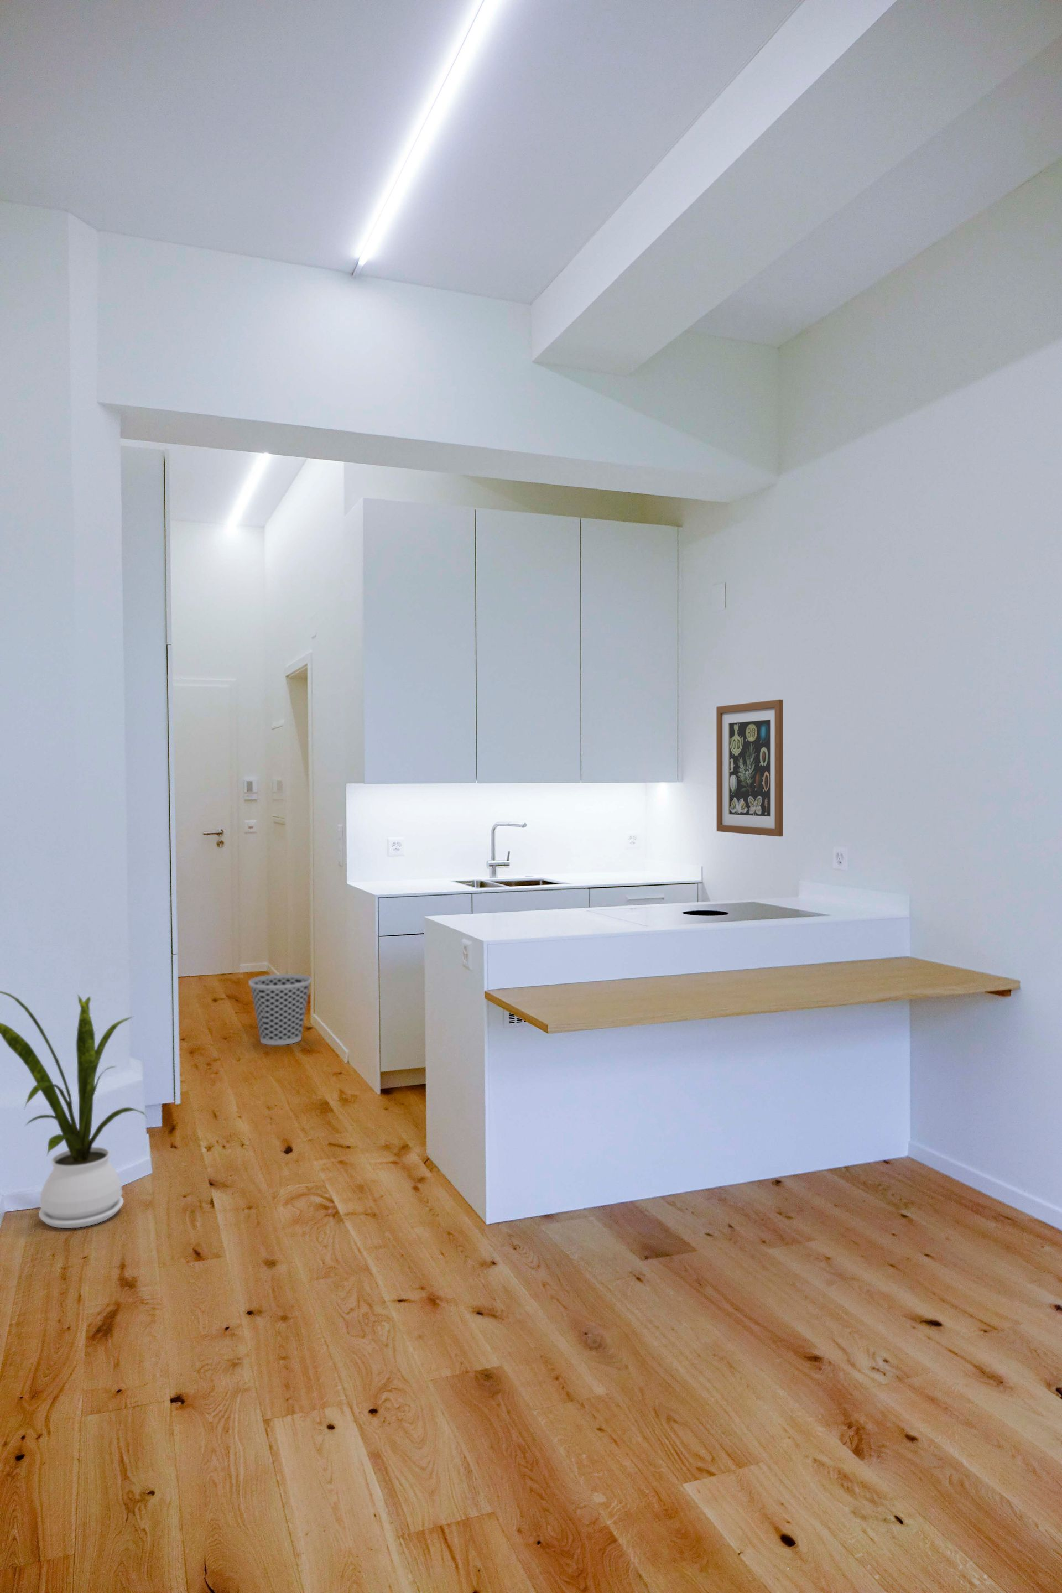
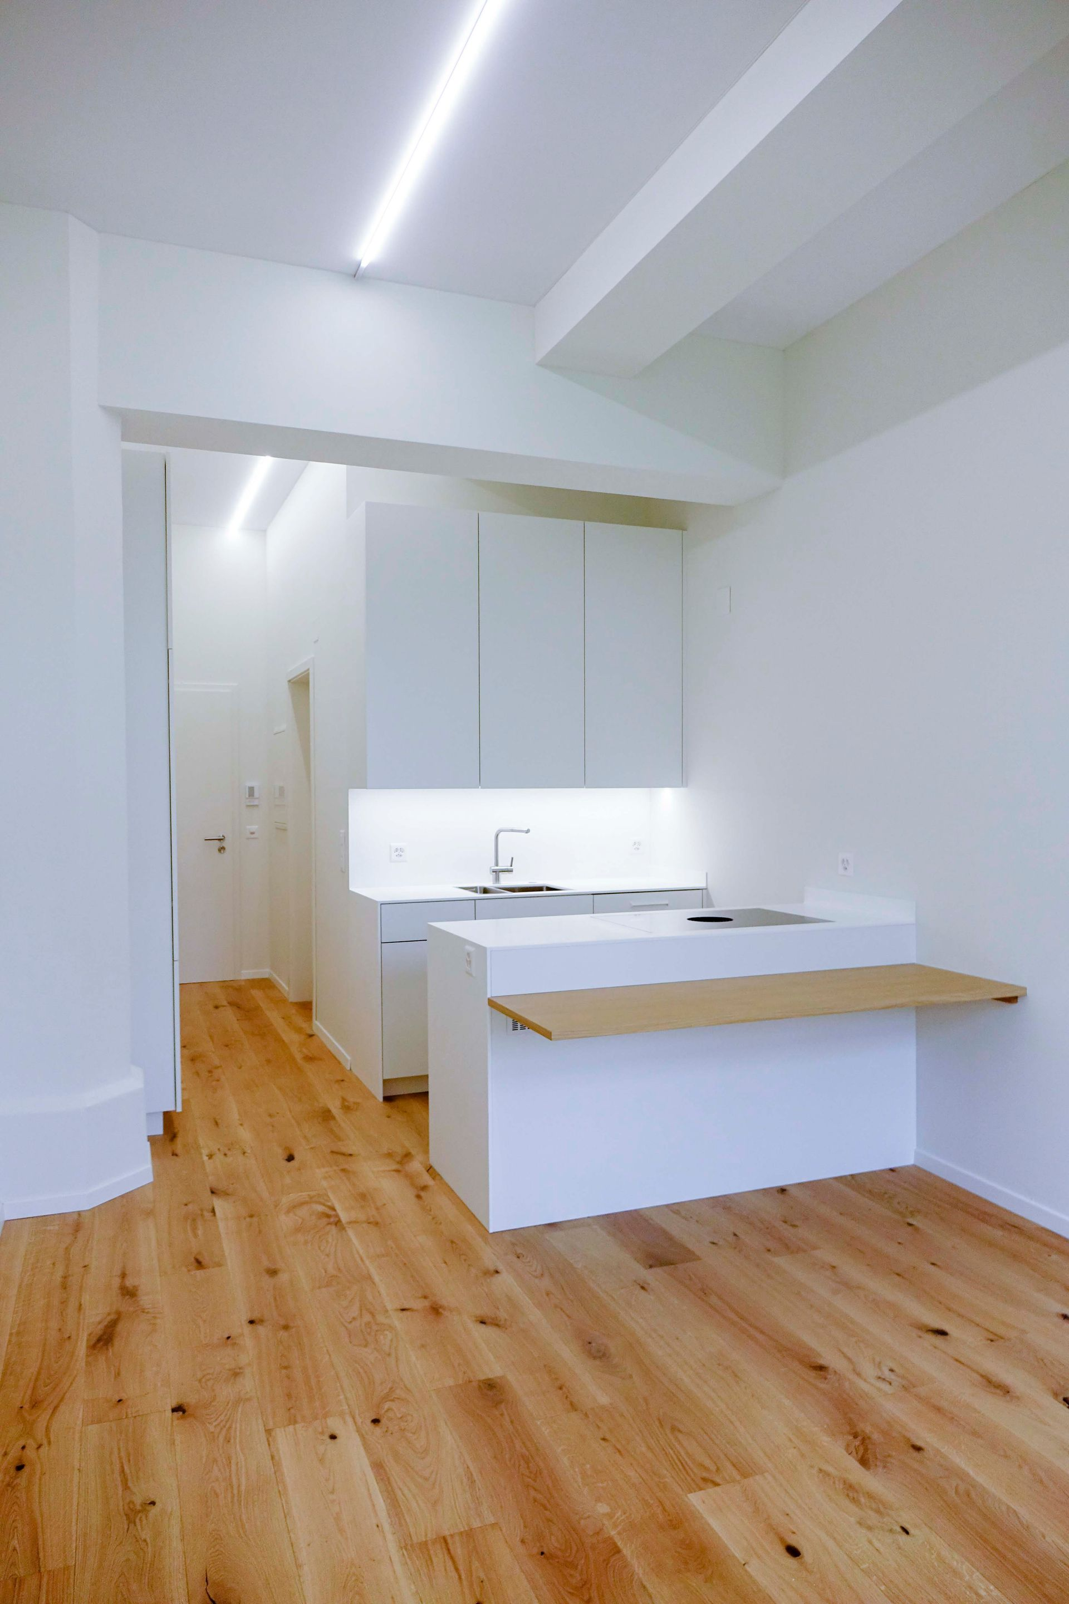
- house plant (69, 1098)
- wastebasket (281, 1010)
- wall art (748, 768)
